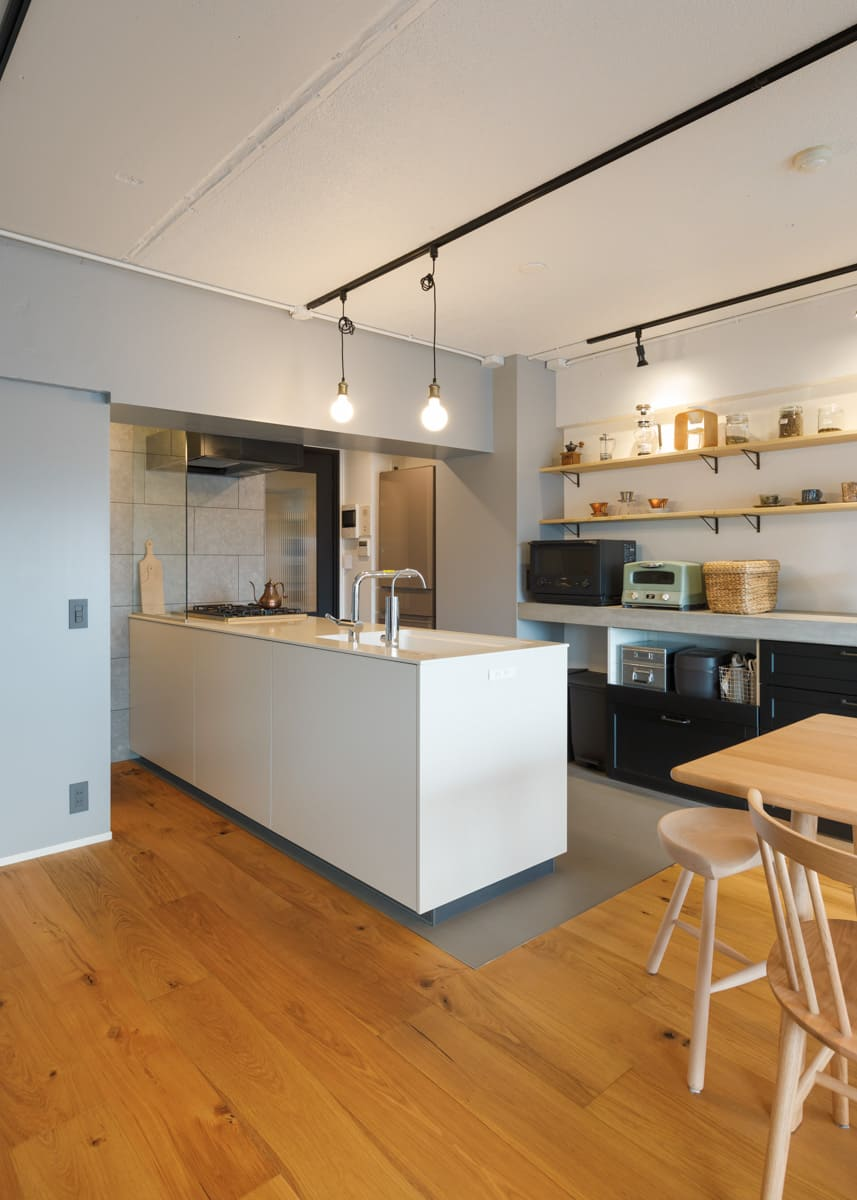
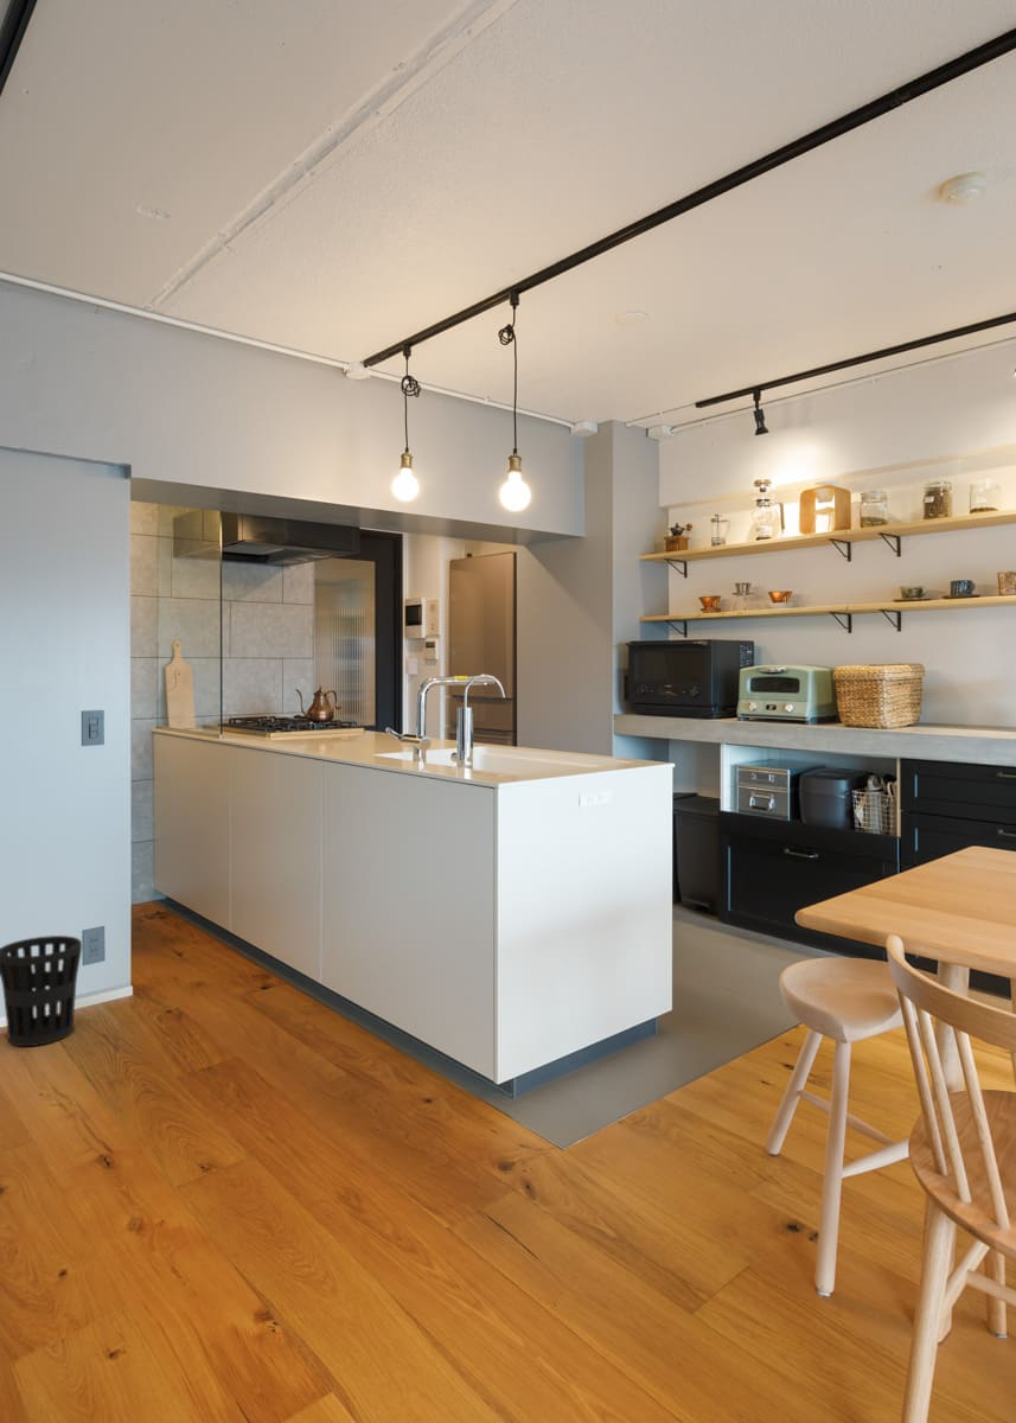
+ wastebasket (40, 990)
